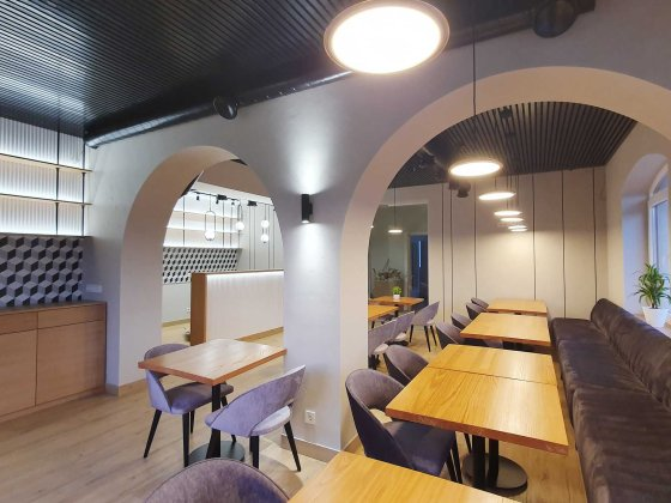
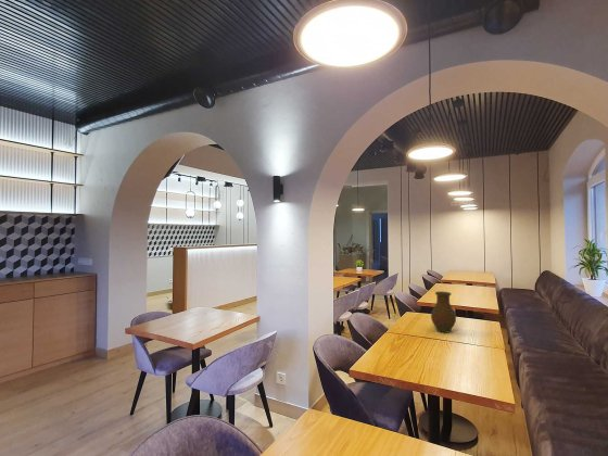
+ vase (443, 312)
